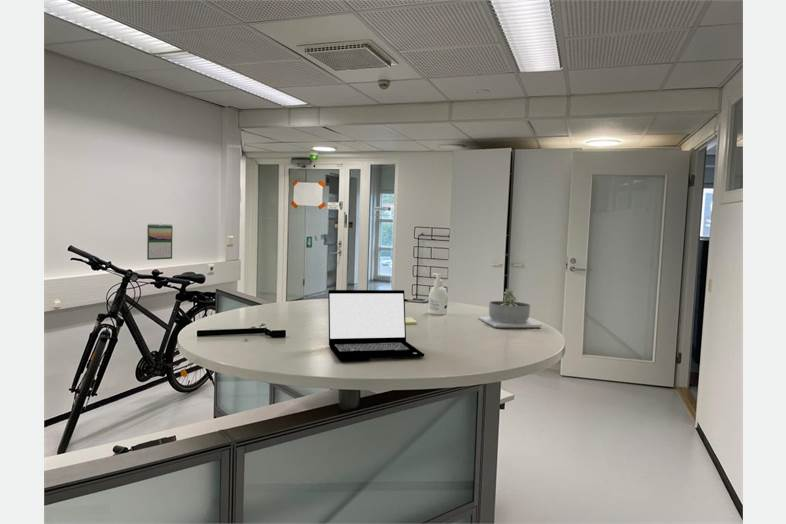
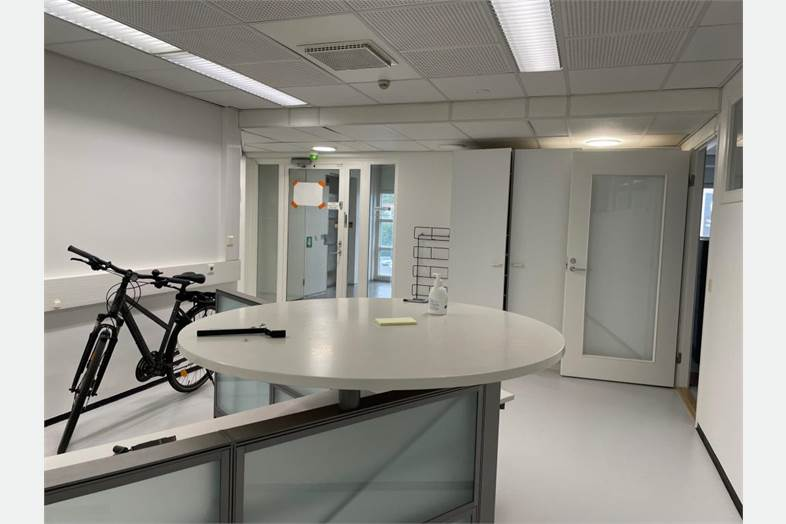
- succulent planter (509, 305)
- calendar (160, 241)
- laptop computer (374, 322)
